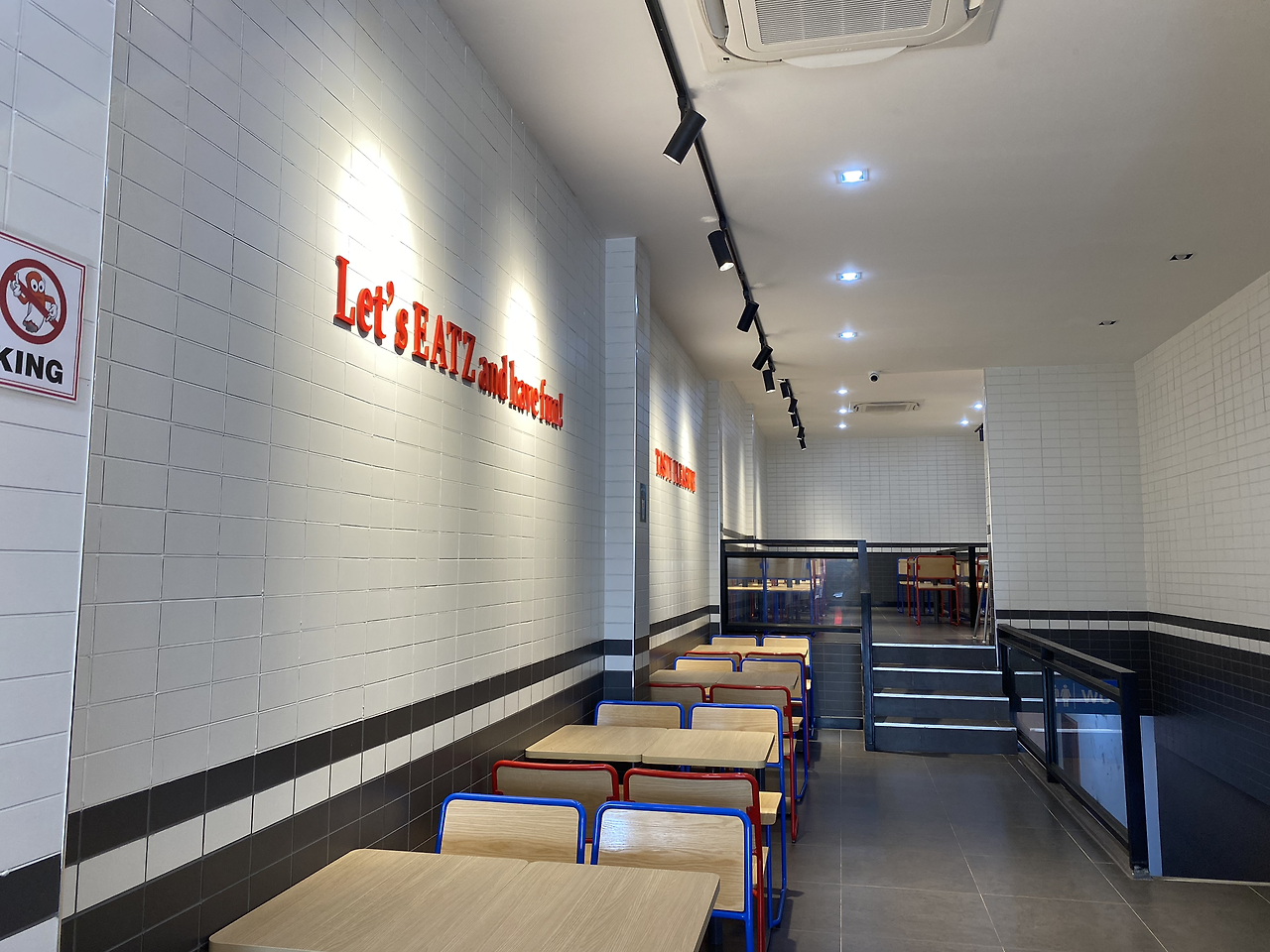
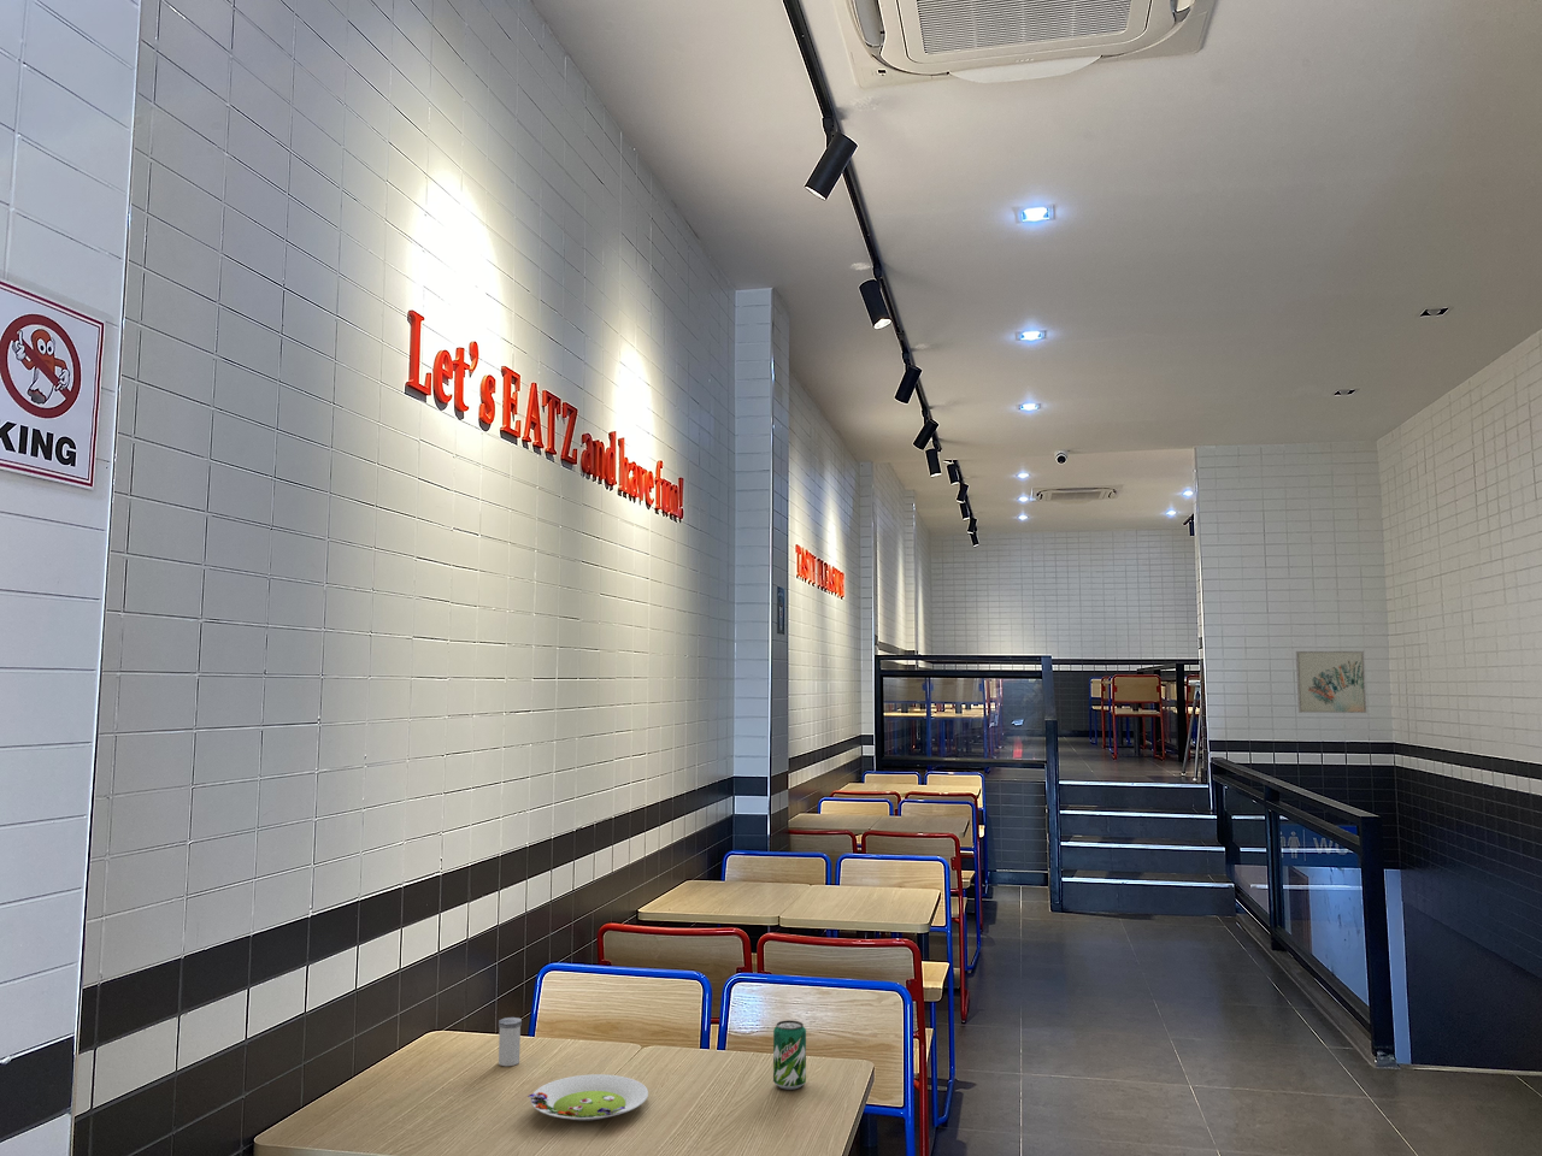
+ beverage can (789, 1054)
+ wall art (1330, 681)
+ salt shaker (510, 1042)
+ salad plate (589, 1098)
